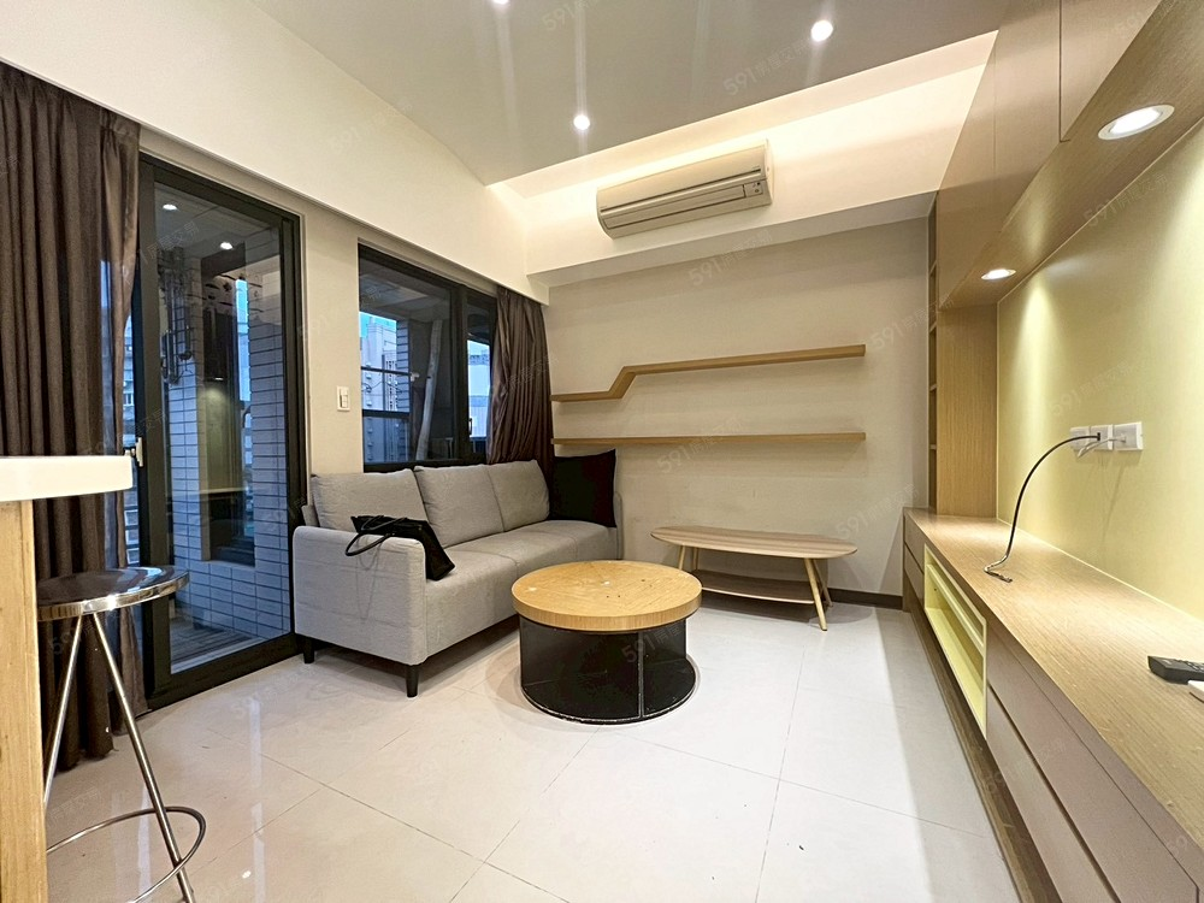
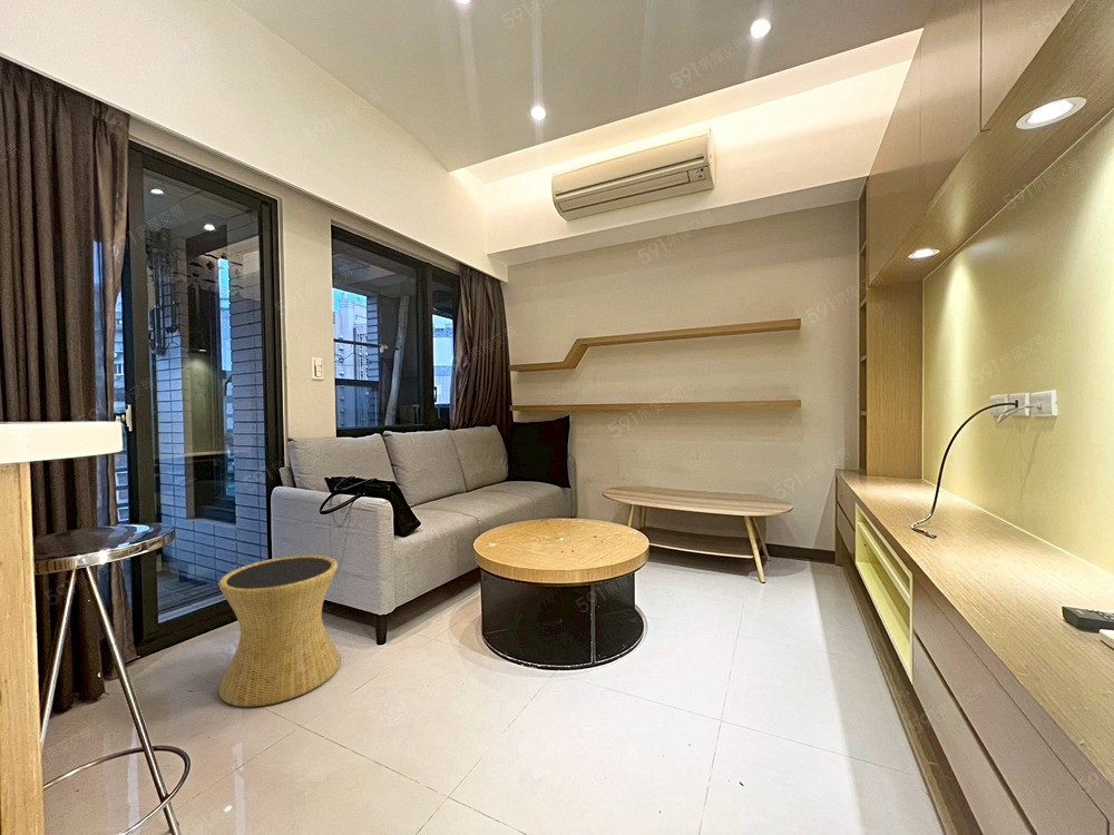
+ side table (282, 622)
